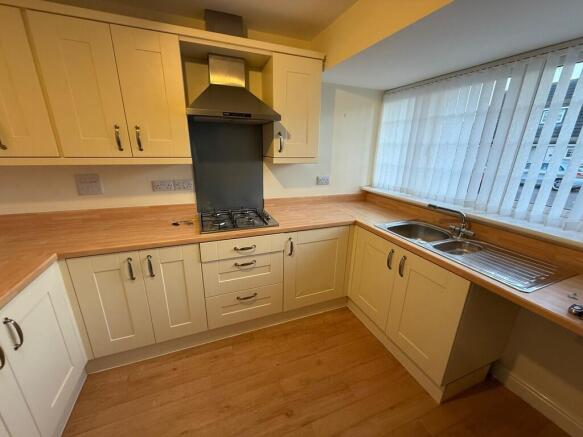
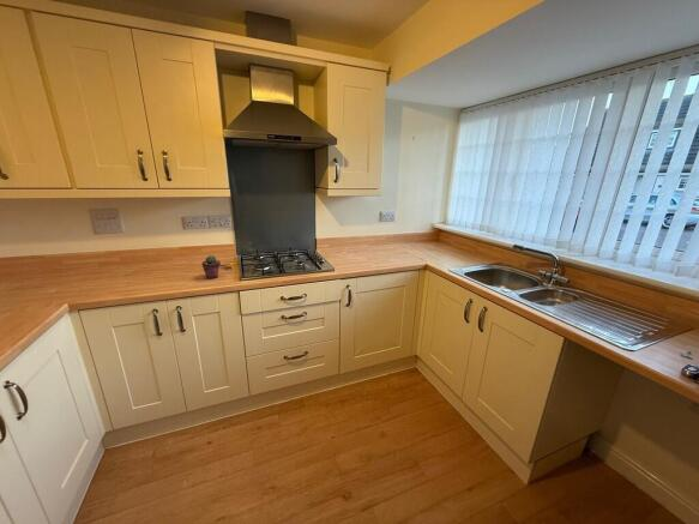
+ potted succulent (211, 266)
